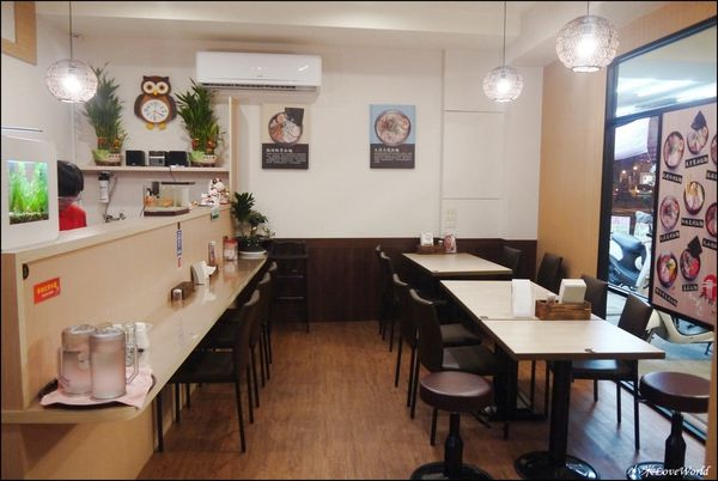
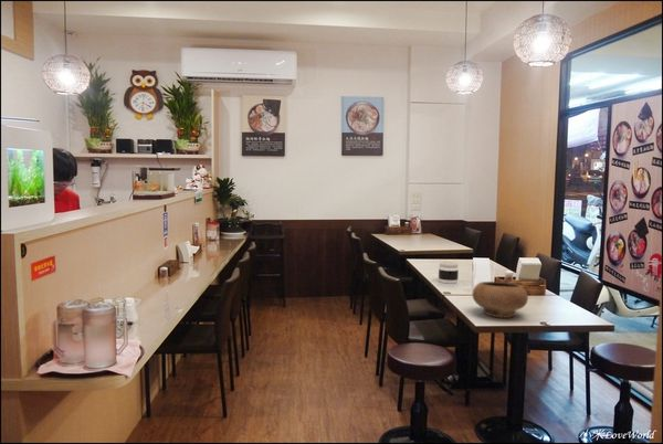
+ bowl (499, 298)
+ jar (448, 272)
